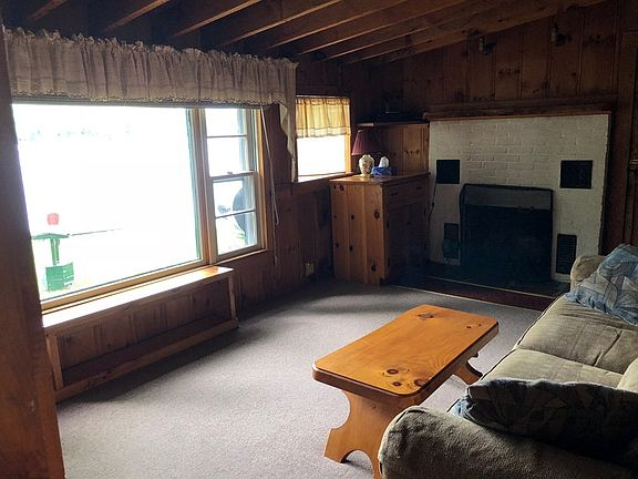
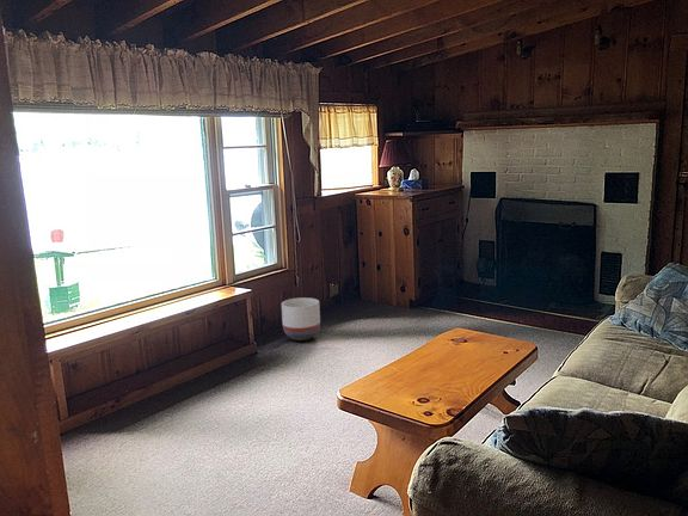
+ planter (301, 320)
